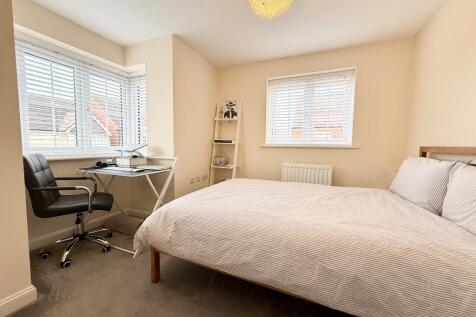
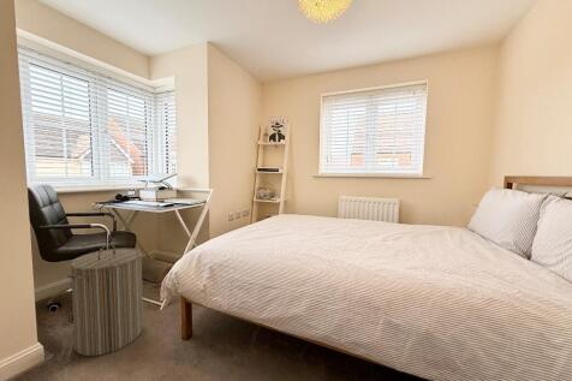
+ laundry hamper (109, 290)
